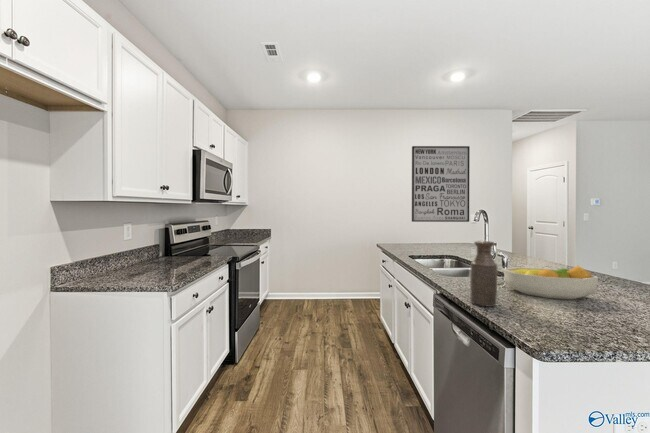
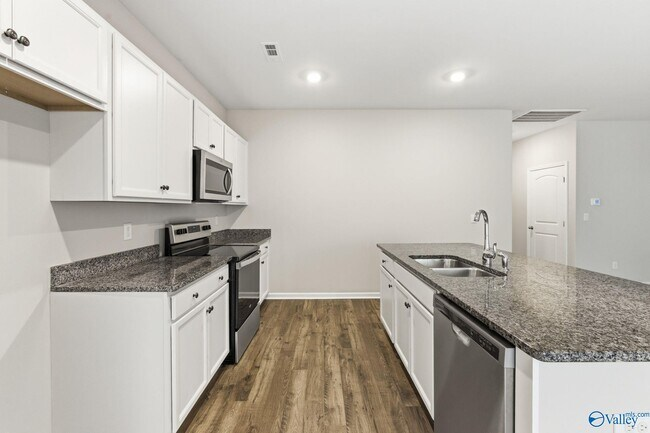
- fruit bowl (547, 278)
- wall art (440, 184)
- bottle (483, 272)
